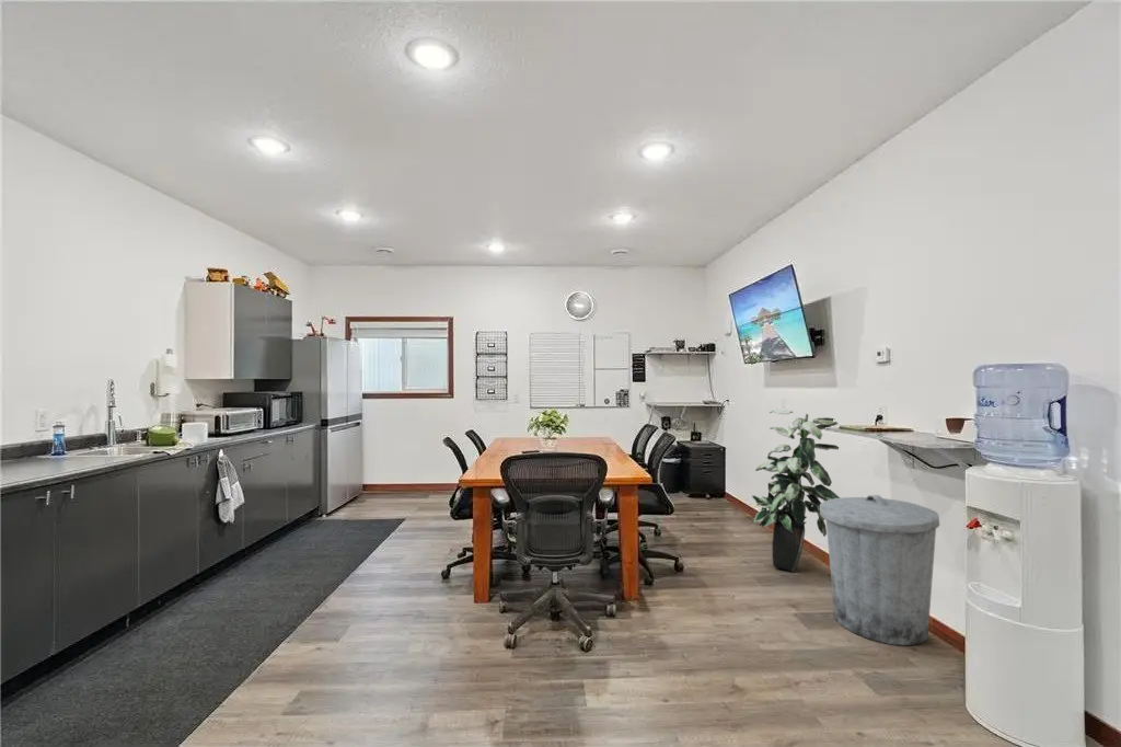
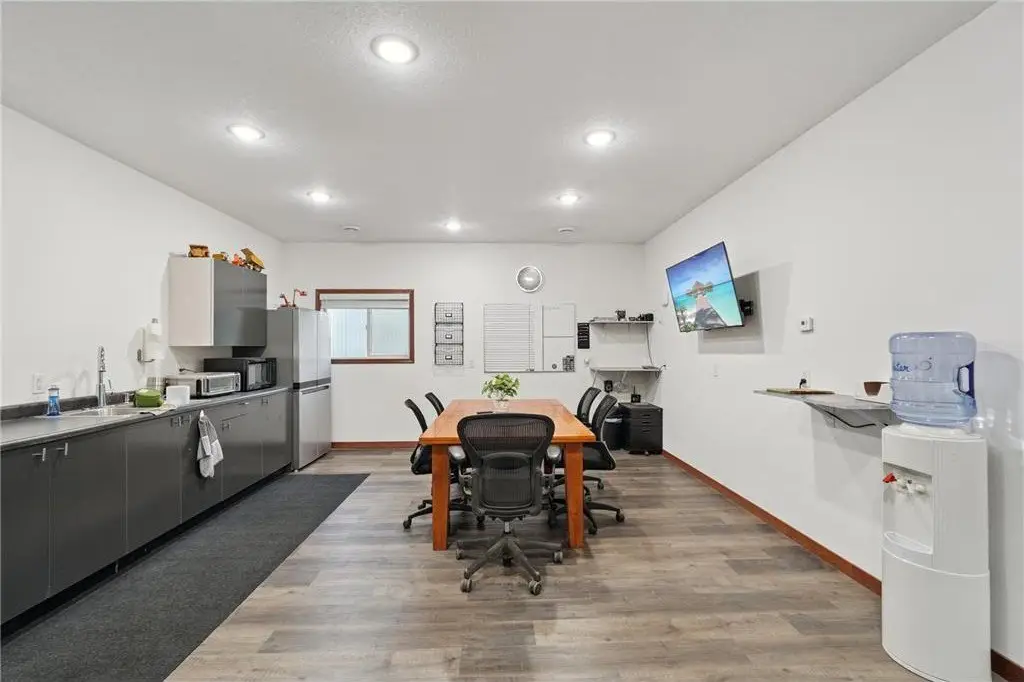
- trash can (877, 560)
- indoor plant (793, 487)
